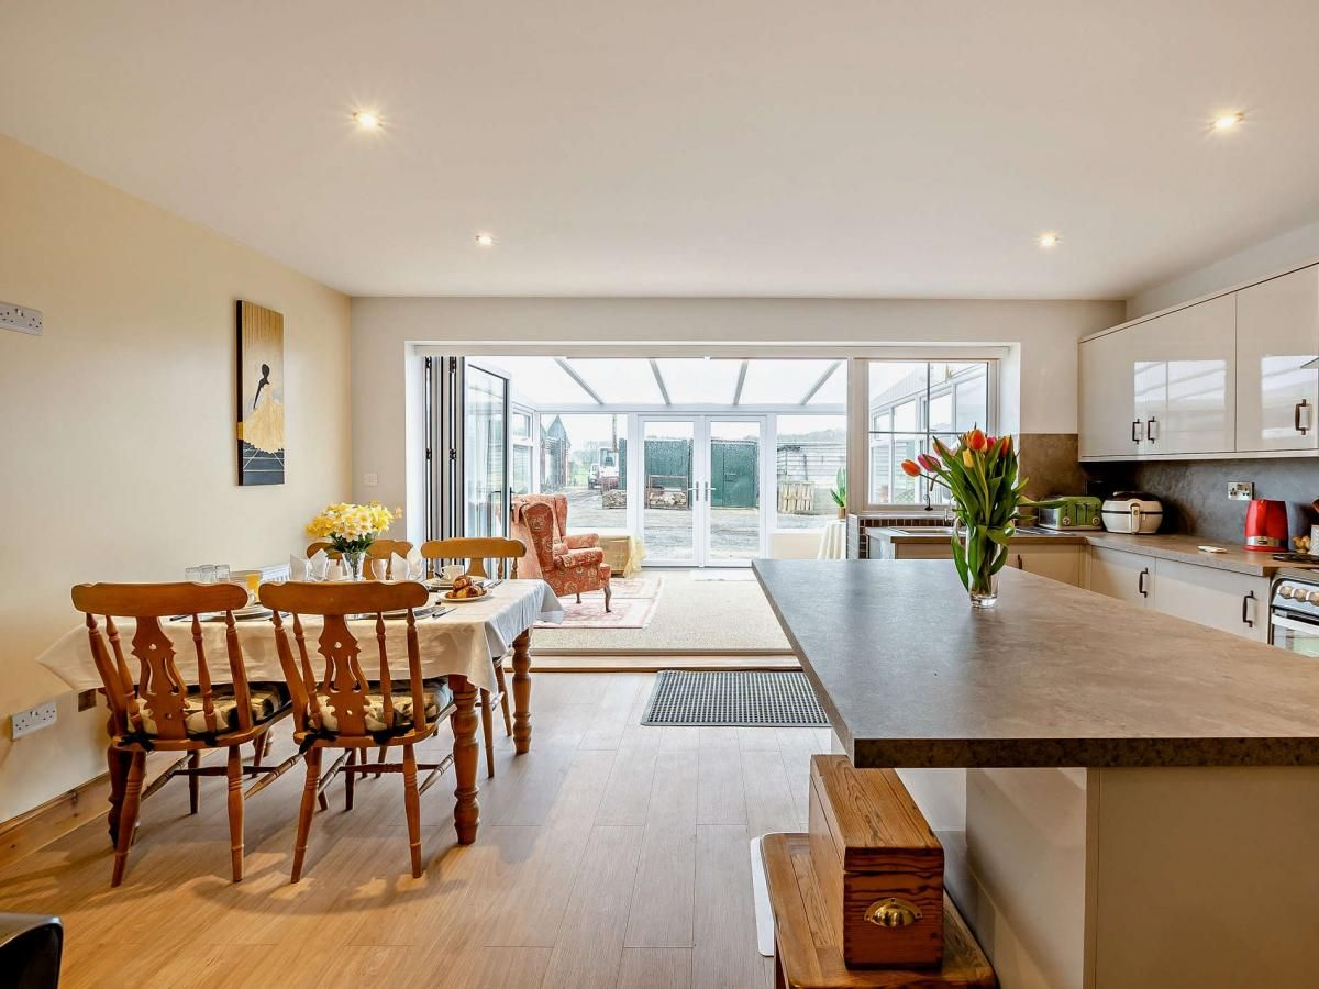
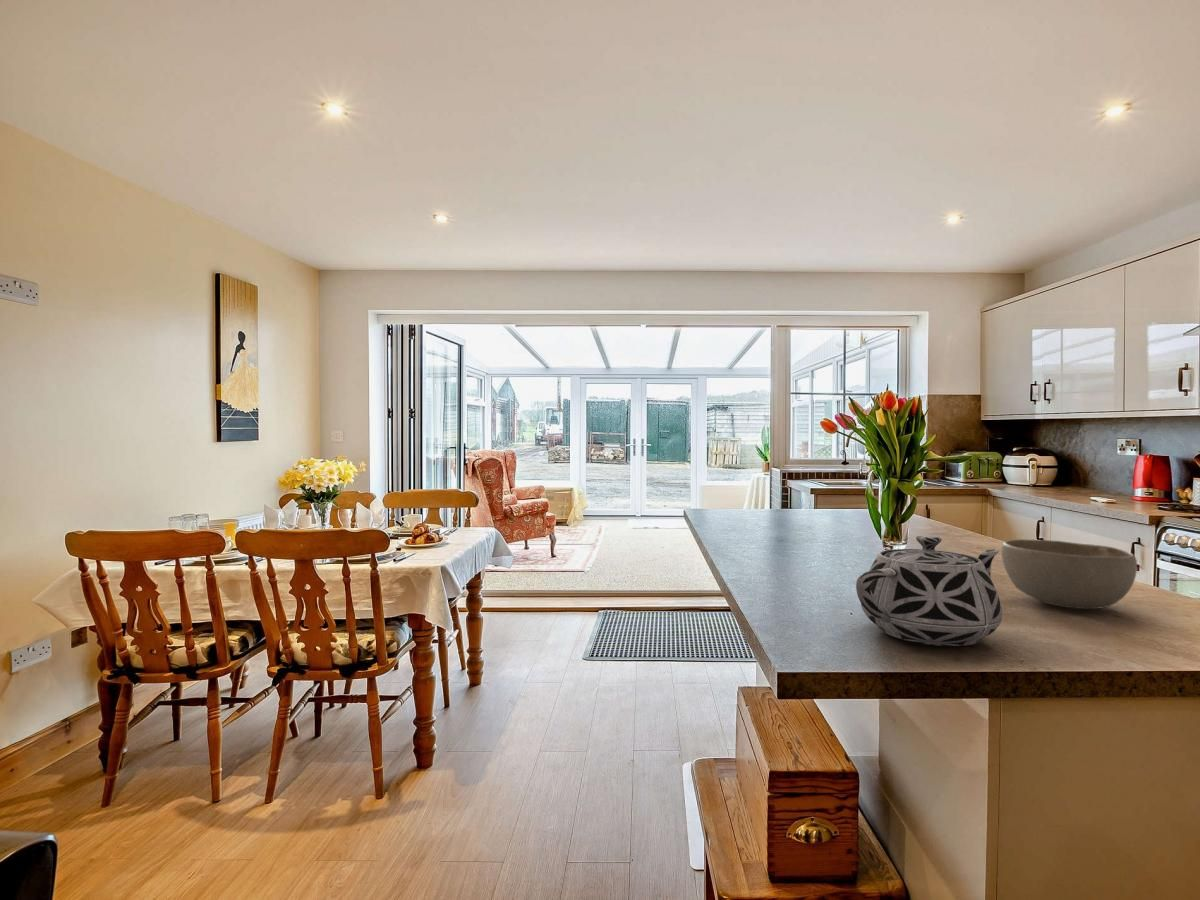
+ bowl (1065, 575)
+ teapot (932, 584)
